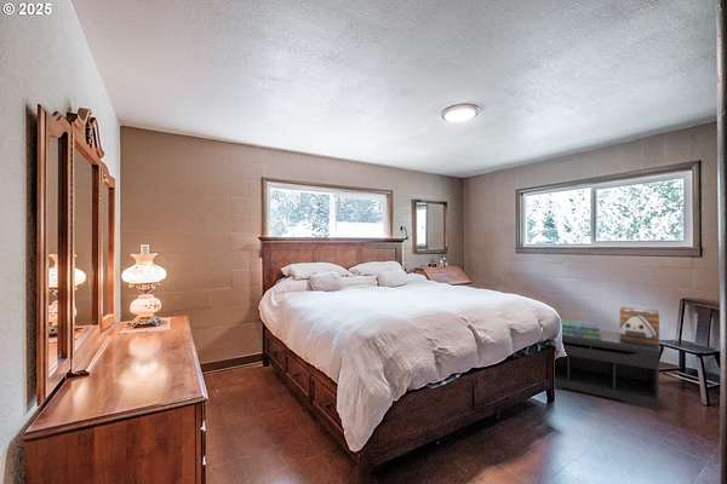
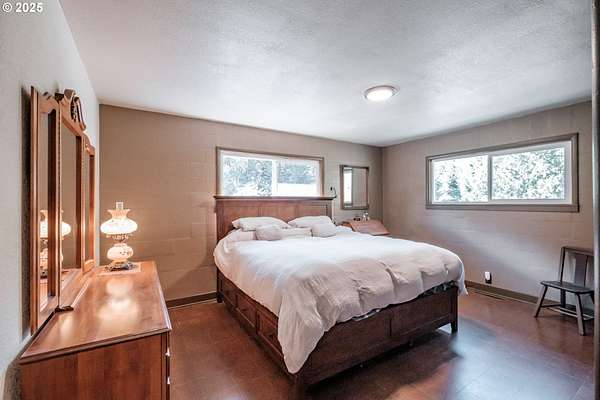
- decorative box (639, 324)
- stack of books (577, 328)
- bench (590, 359)
